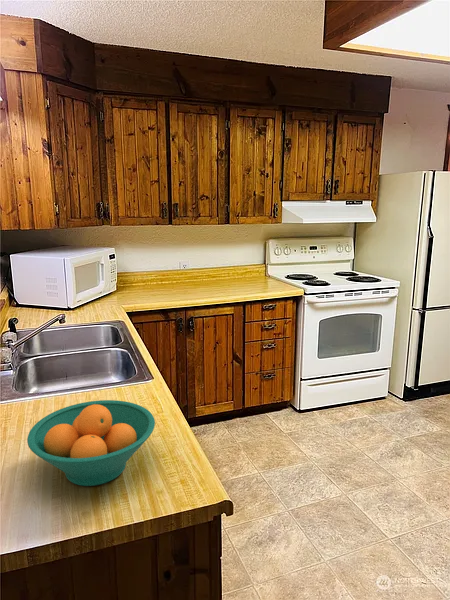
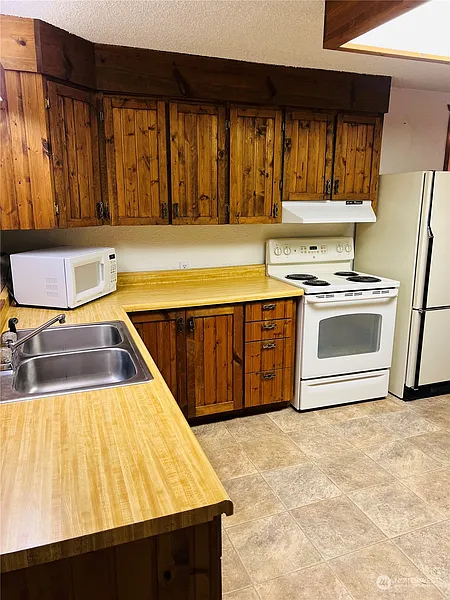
- fruit bowl (94, 438)
